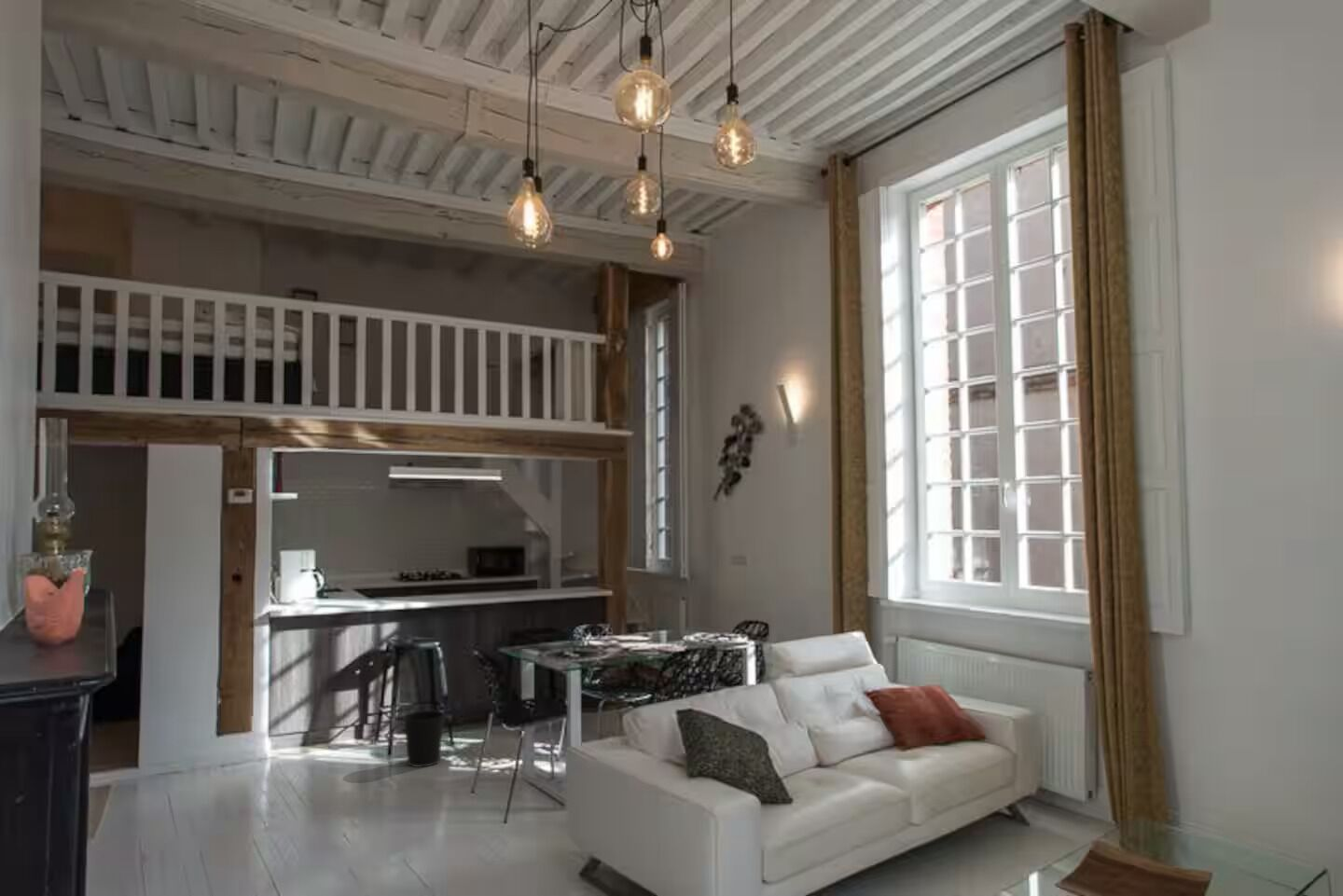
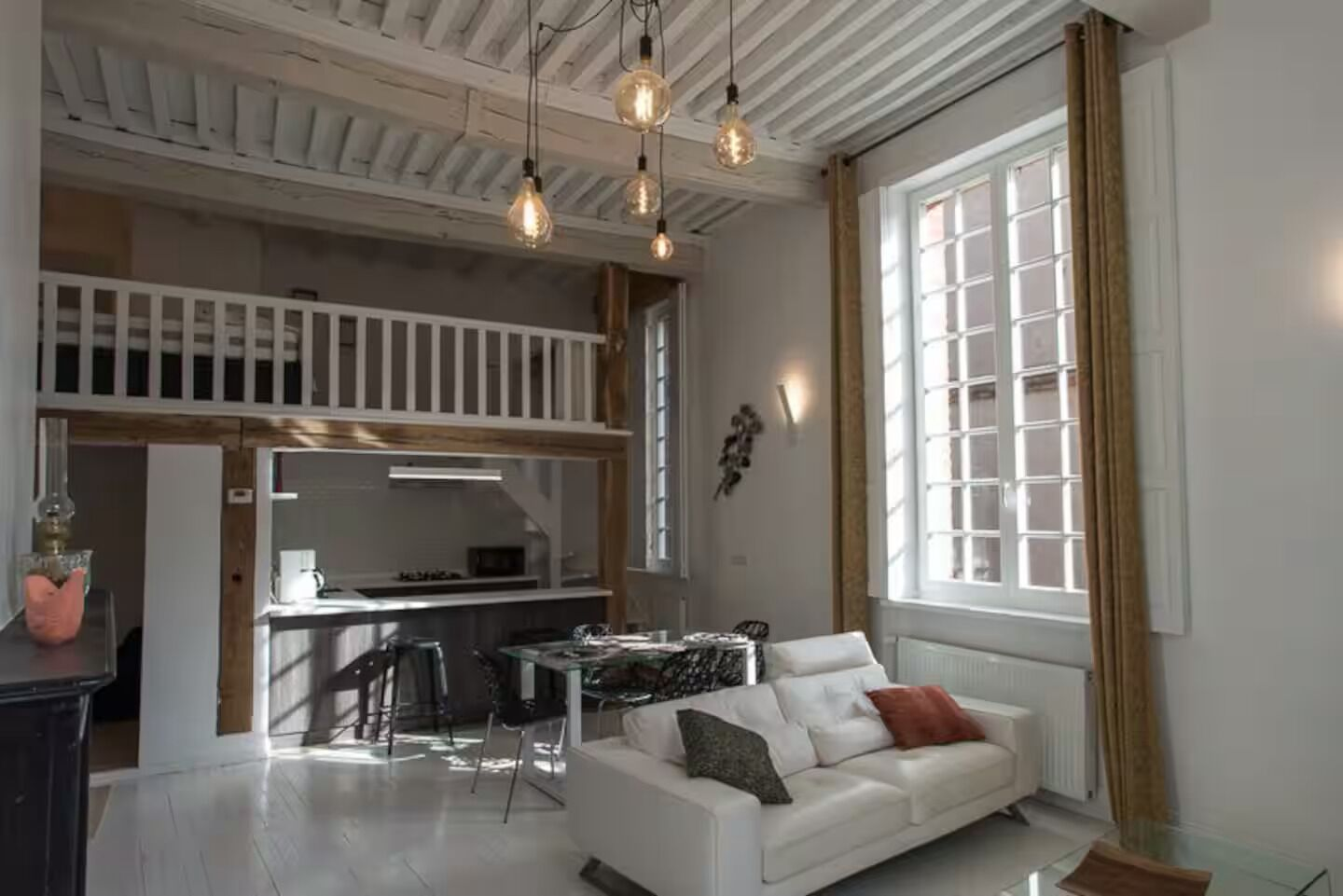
- wastebasket (423, 738)
